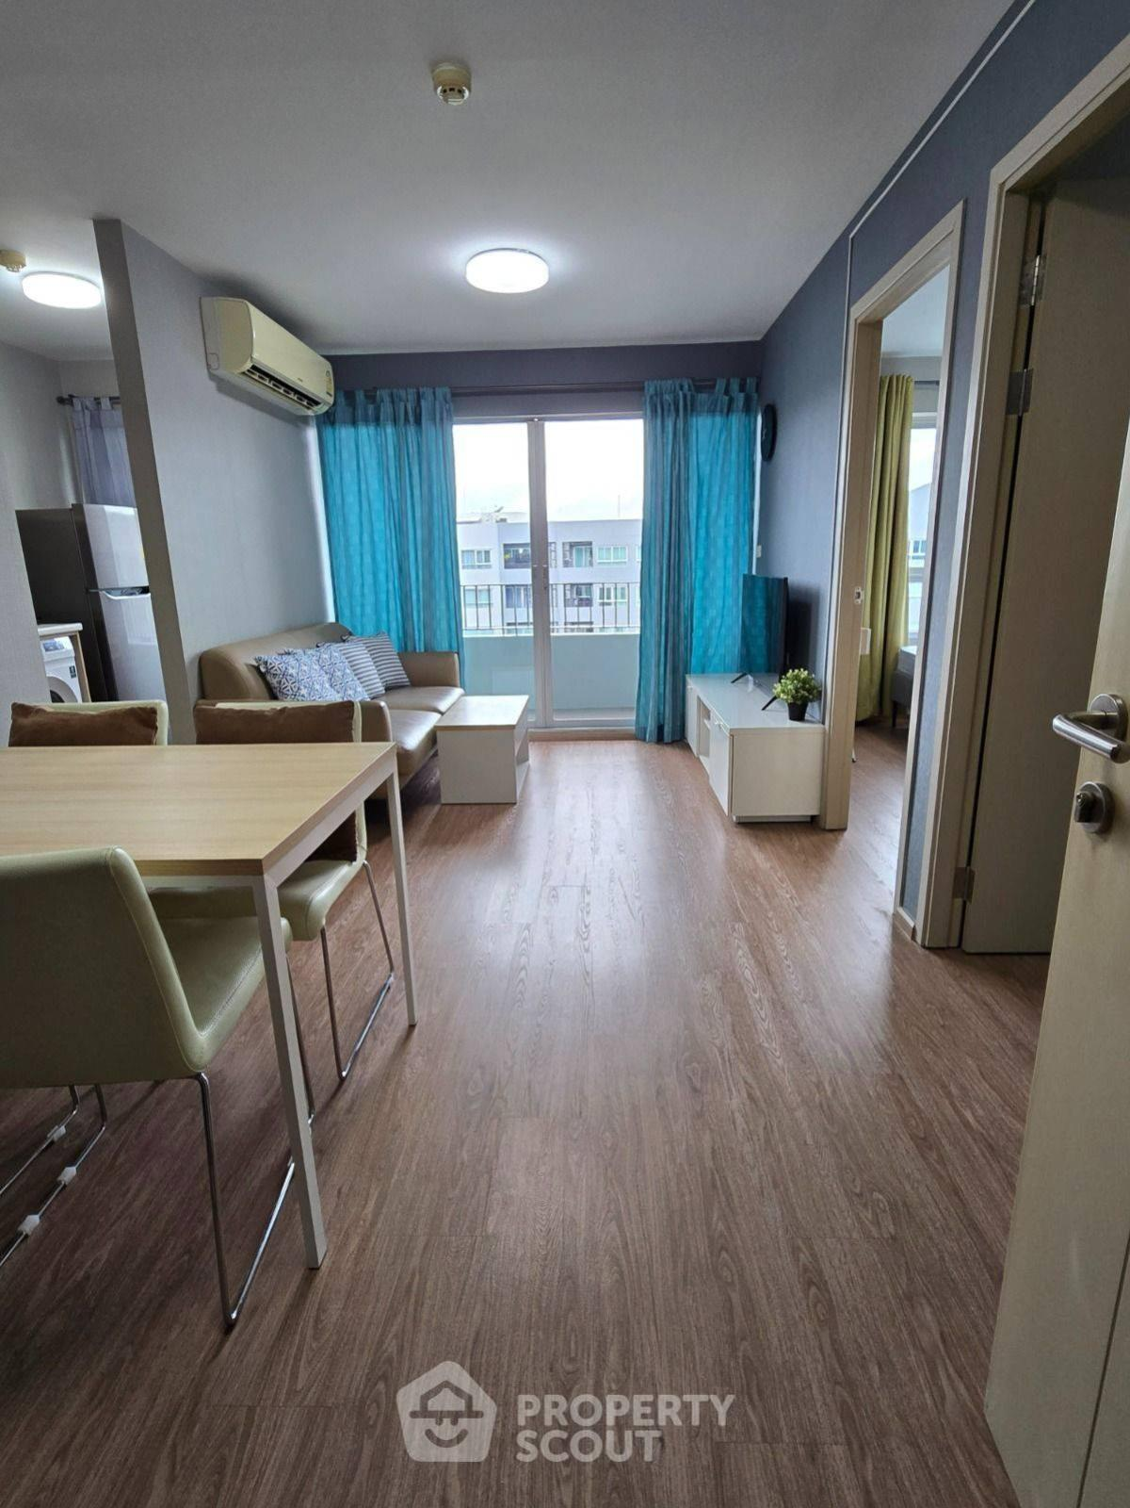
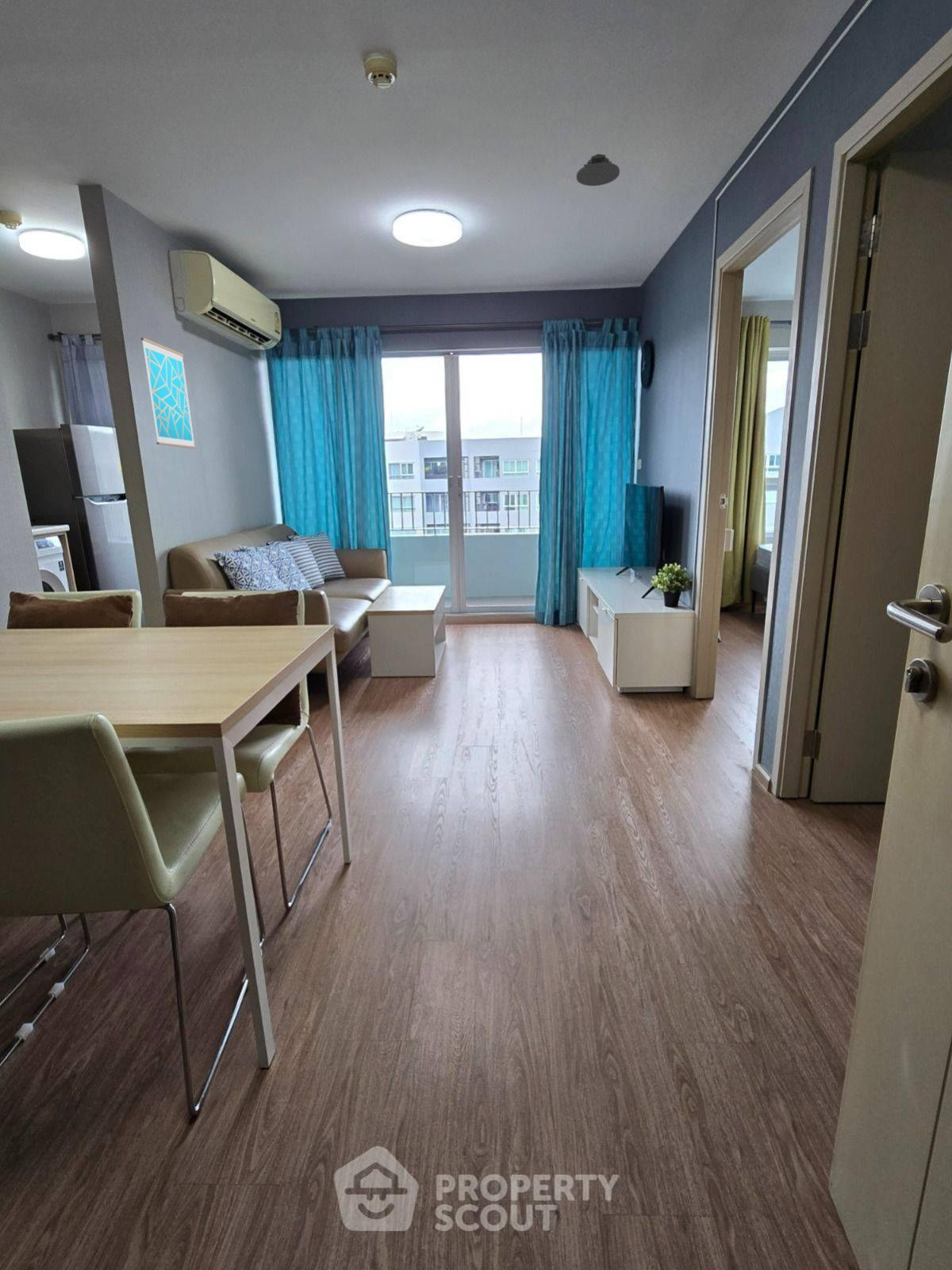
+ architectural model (597, 164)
+ wall art (170, 397)
